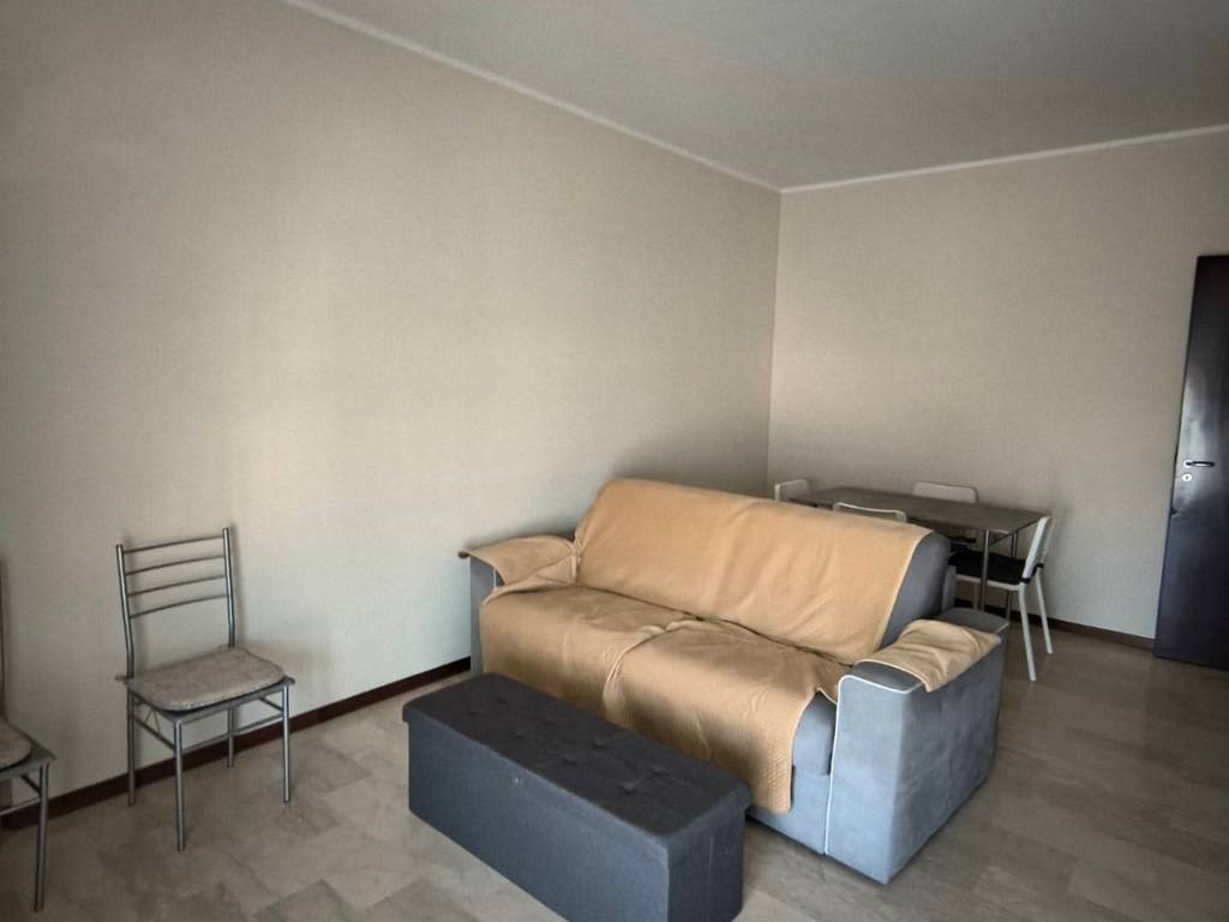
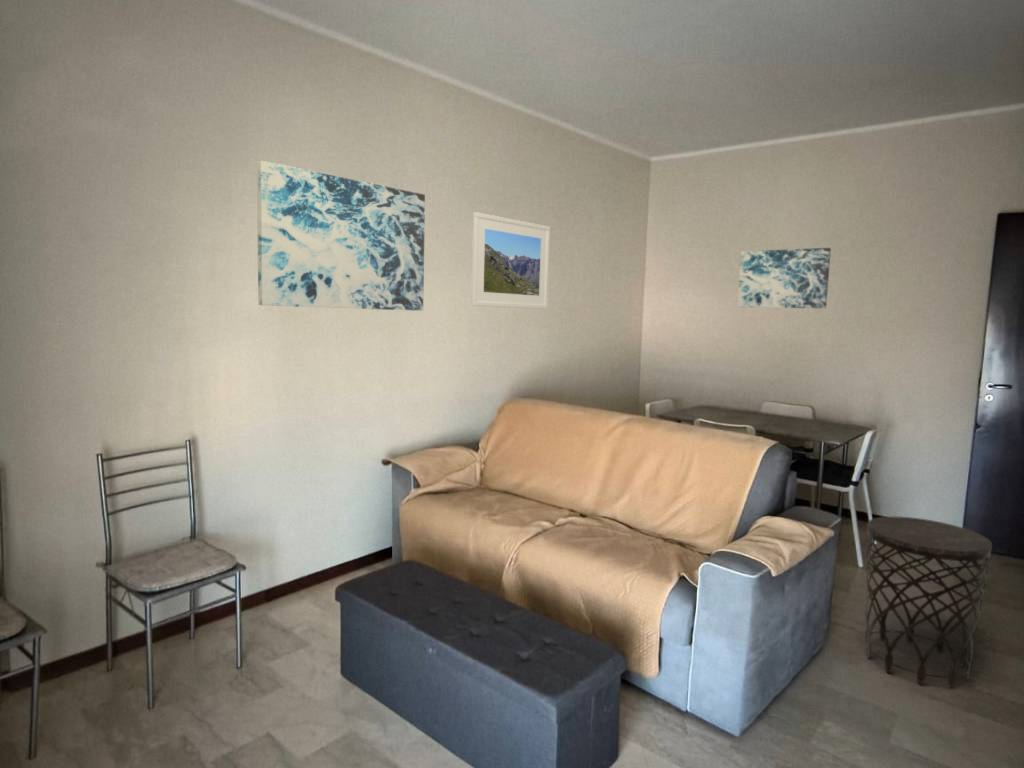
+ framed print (512, 264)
+ side table (920, 598)
+ wall art (782, 278)
+ wall art (349, 244)
